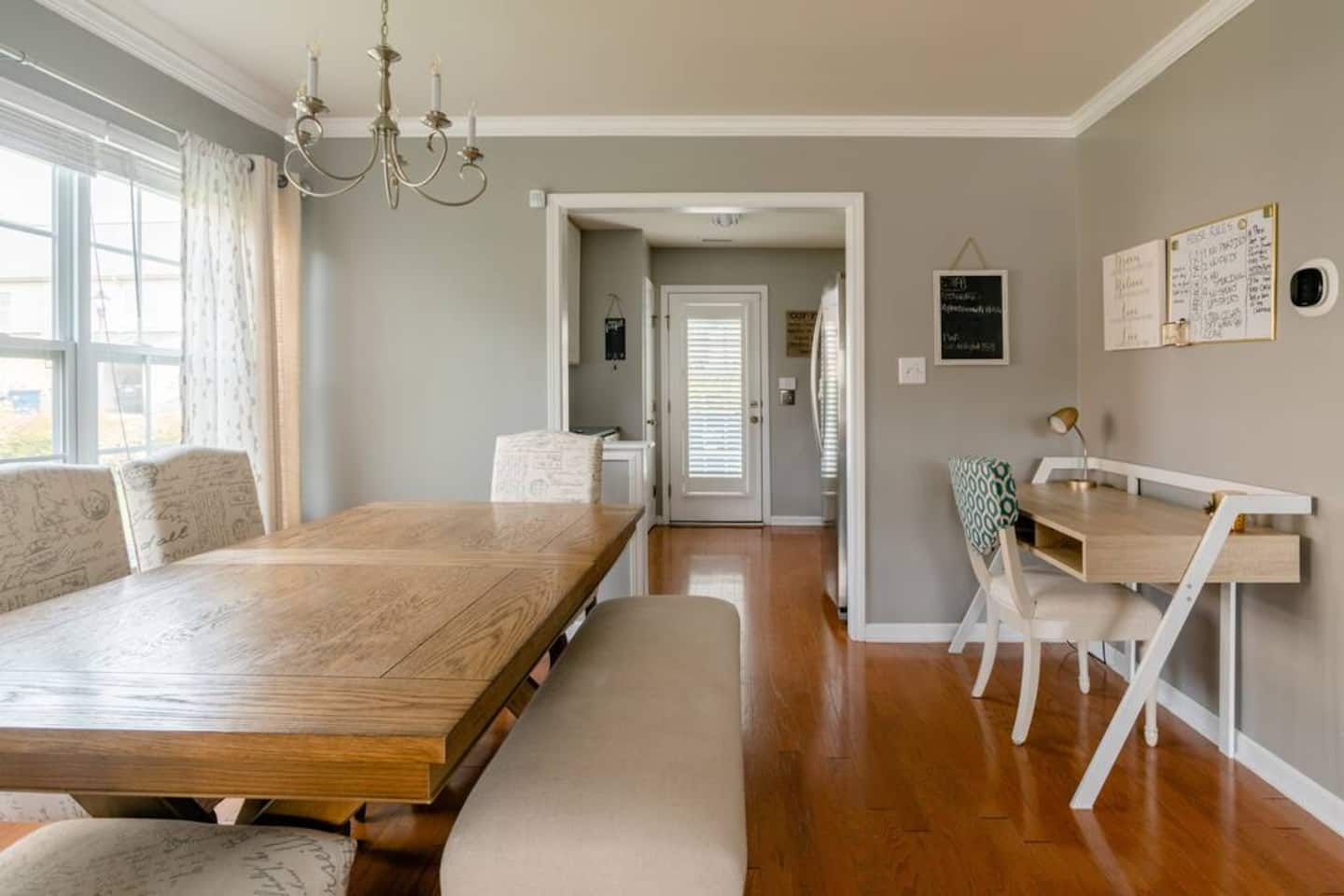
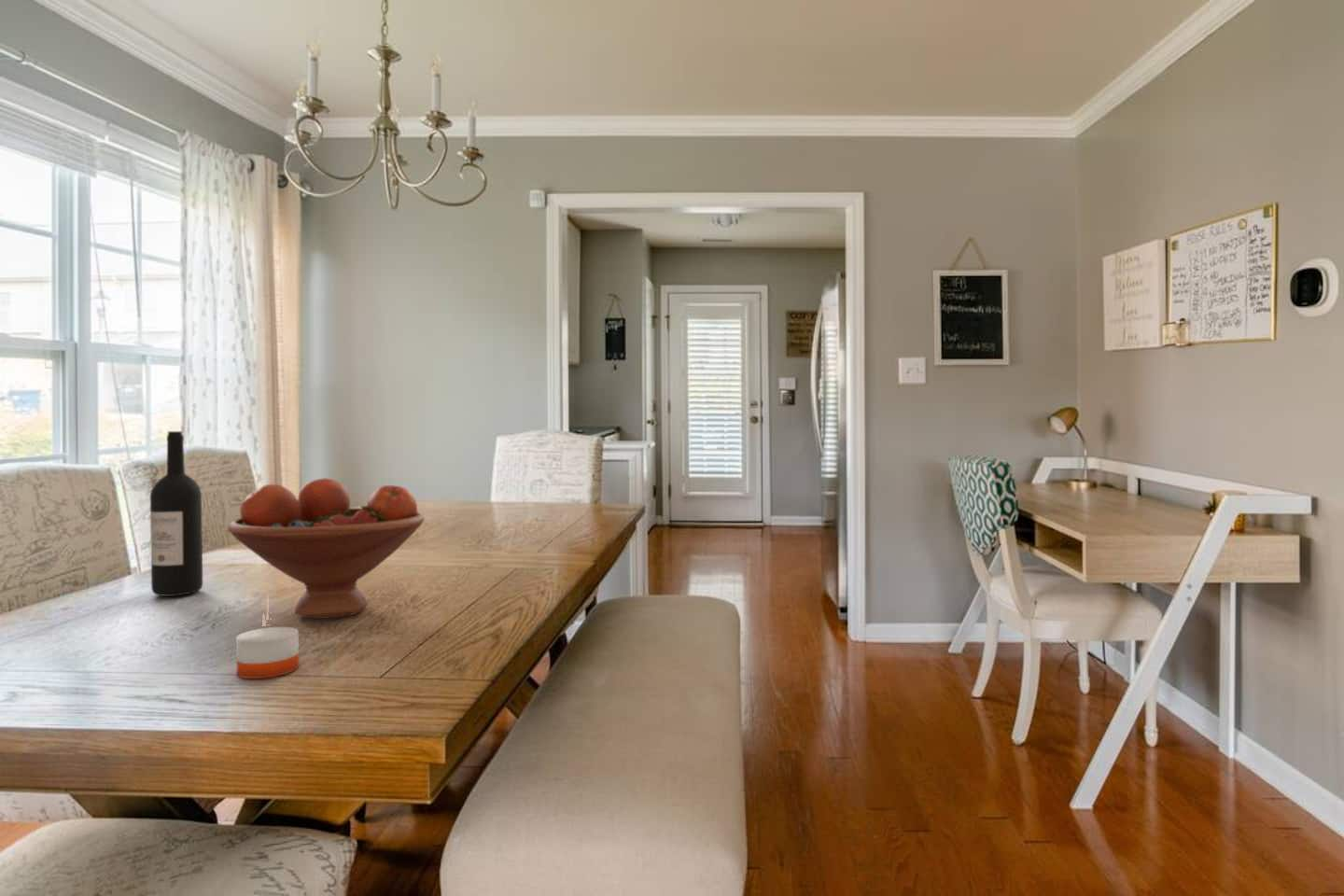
+ candle (267, 632)
+ fruit bowl (330, 547)
+ wine bottle (176, 512)
